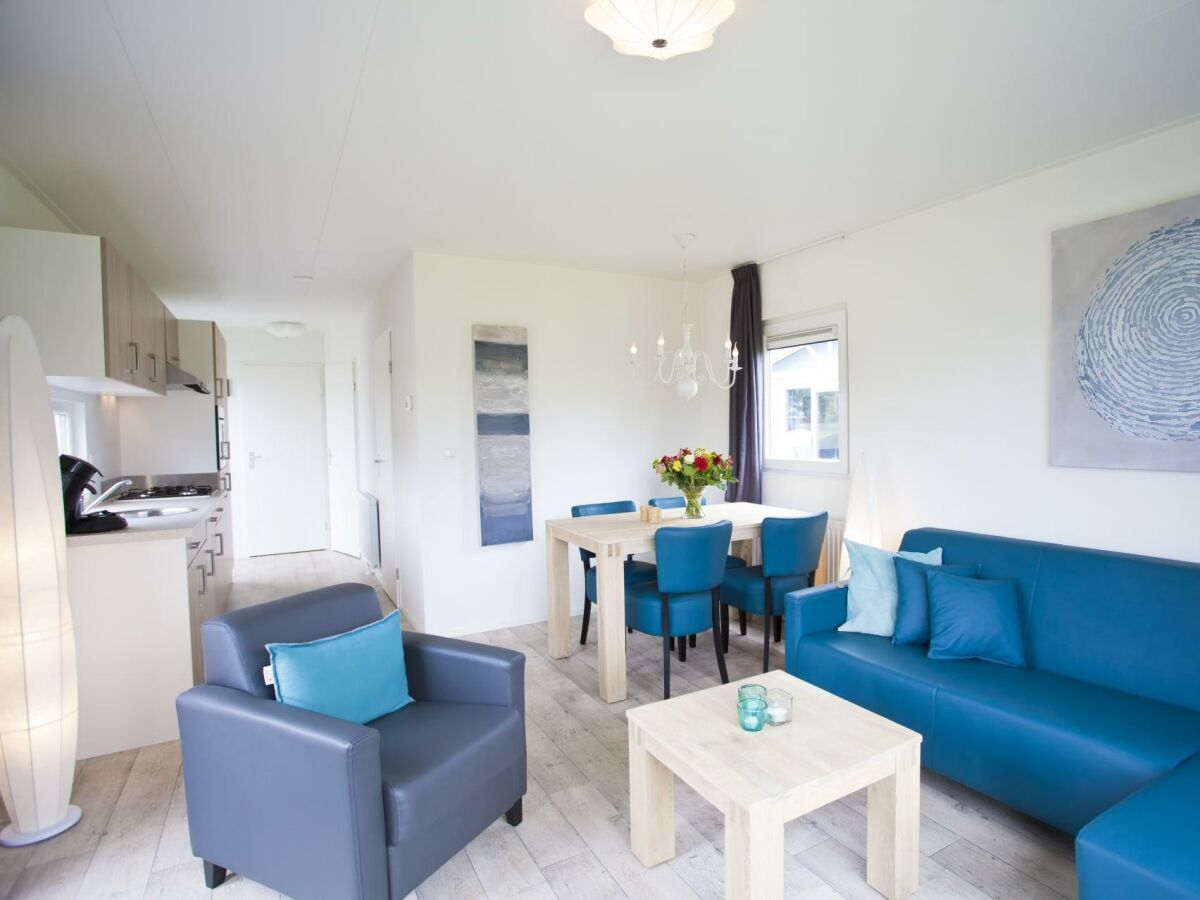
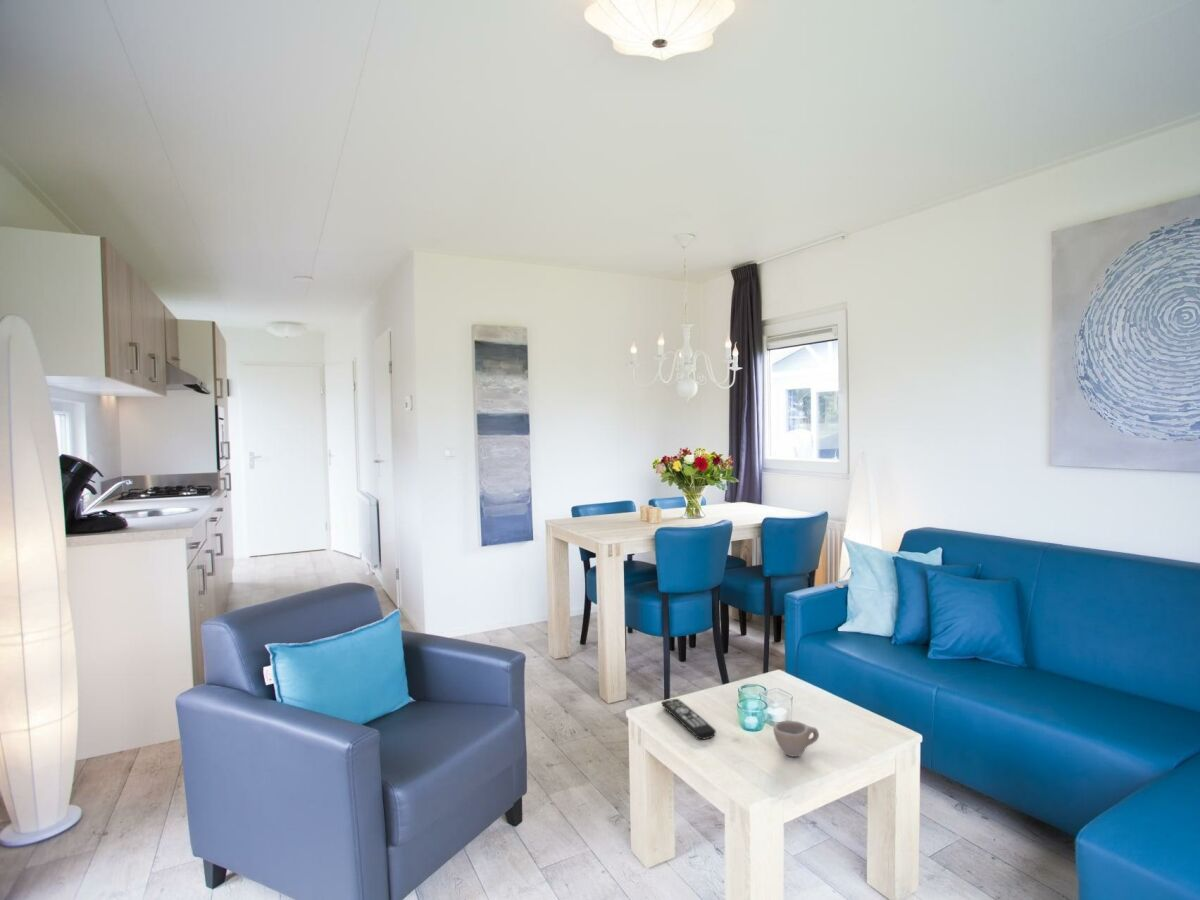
+ remote control (687, 718)
+ cup (796, 739)
